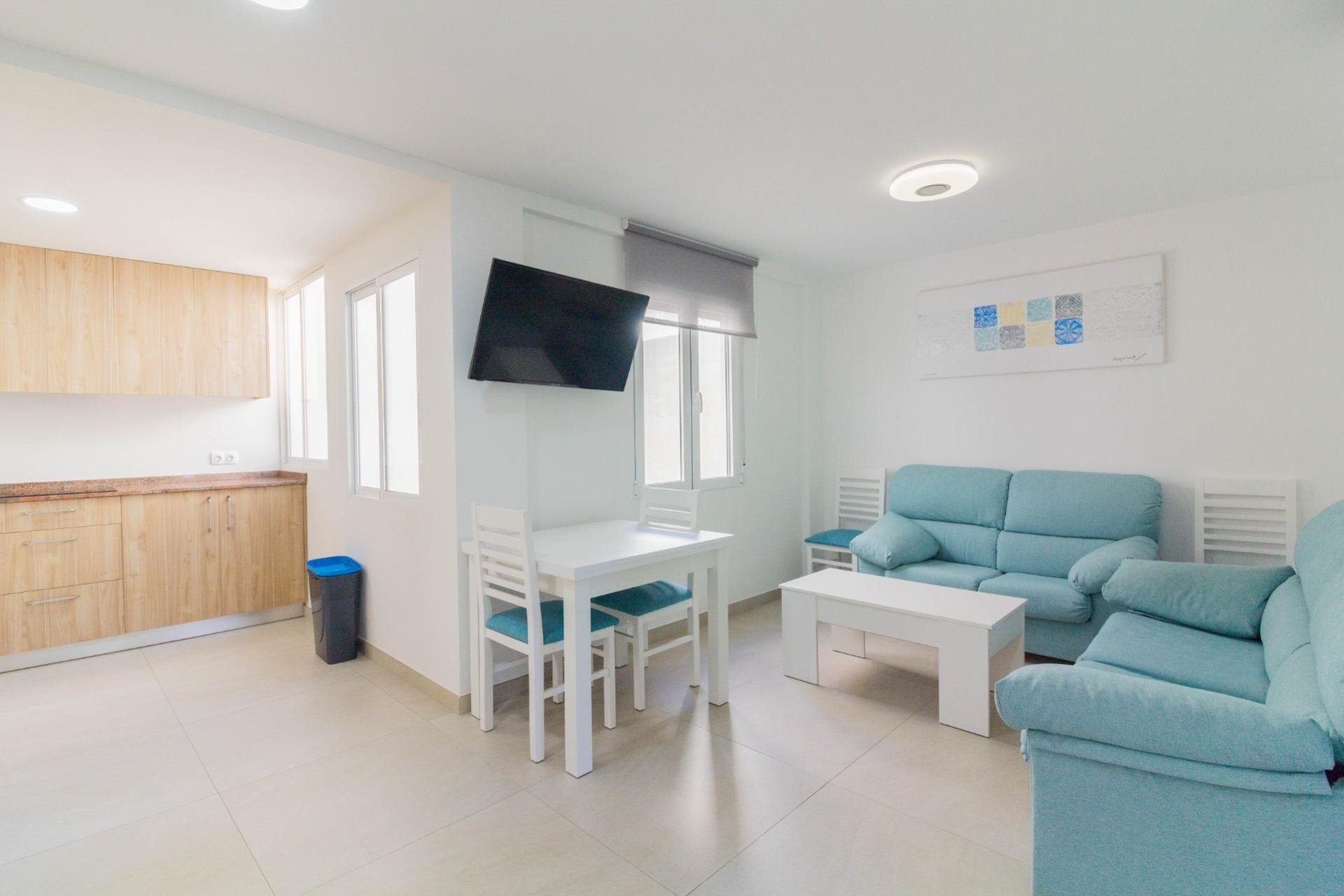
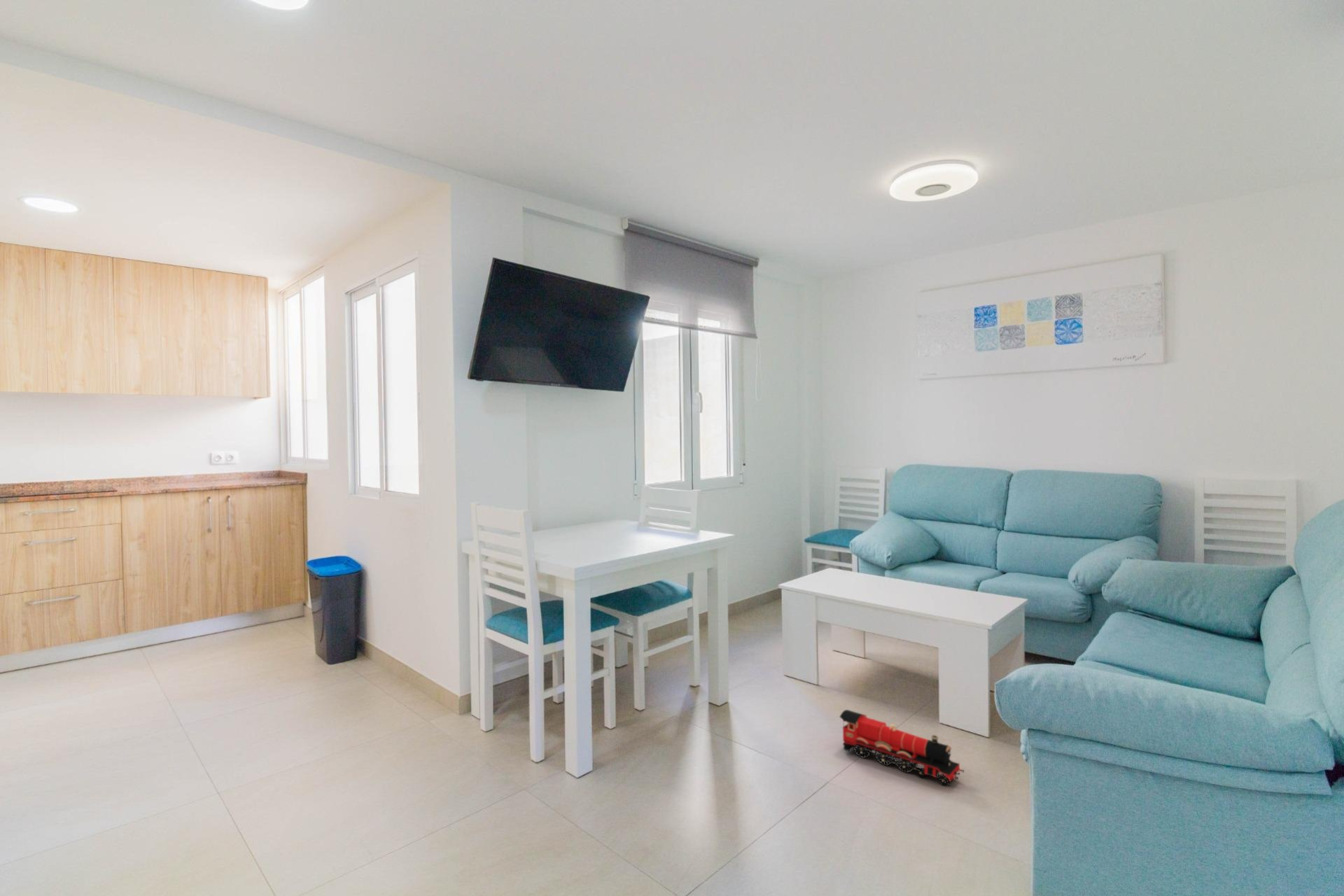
+ toy train (899, 746)
